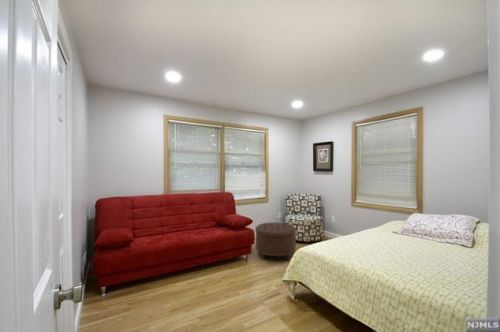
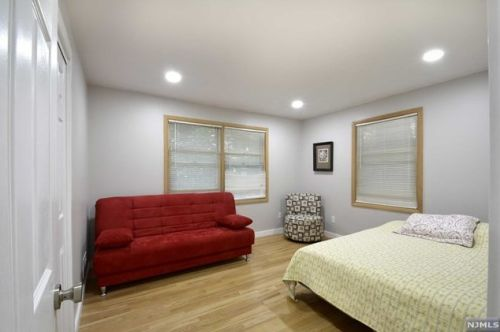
- ottoman (275, 240)
